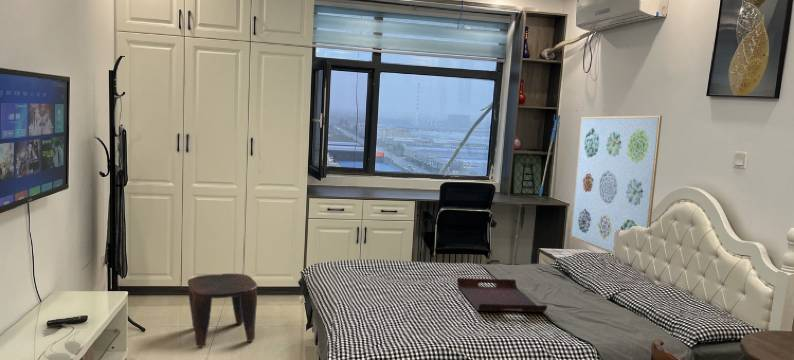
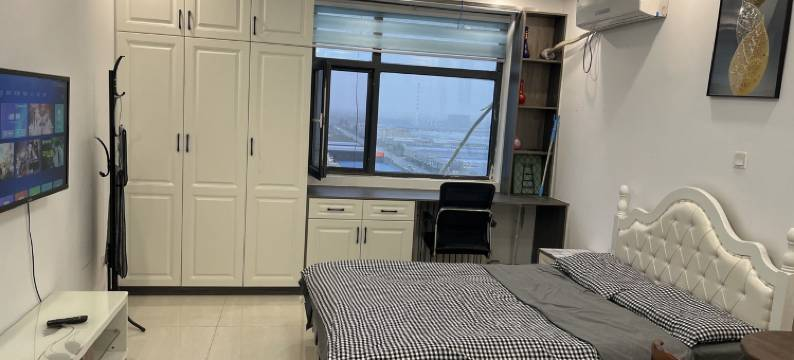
- serving tray (498, 295)
- stool (211, 304)
- wall art (610, 184)
